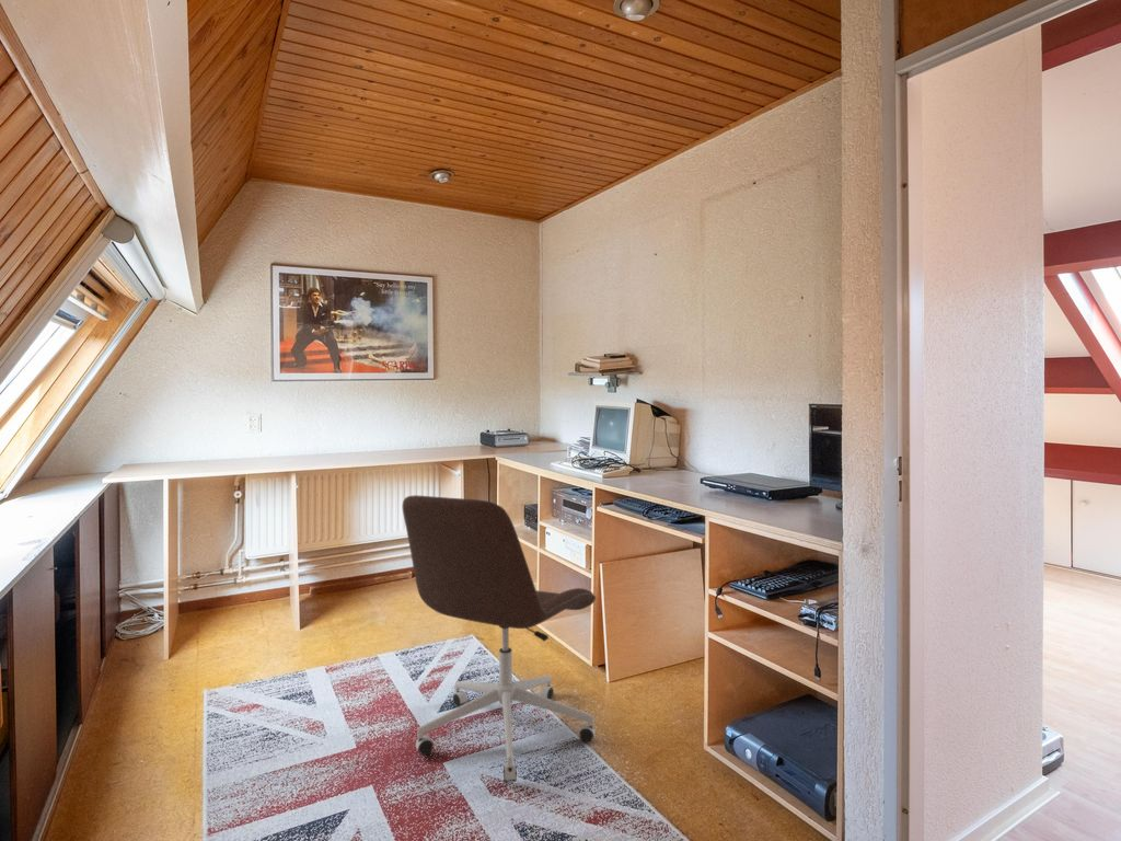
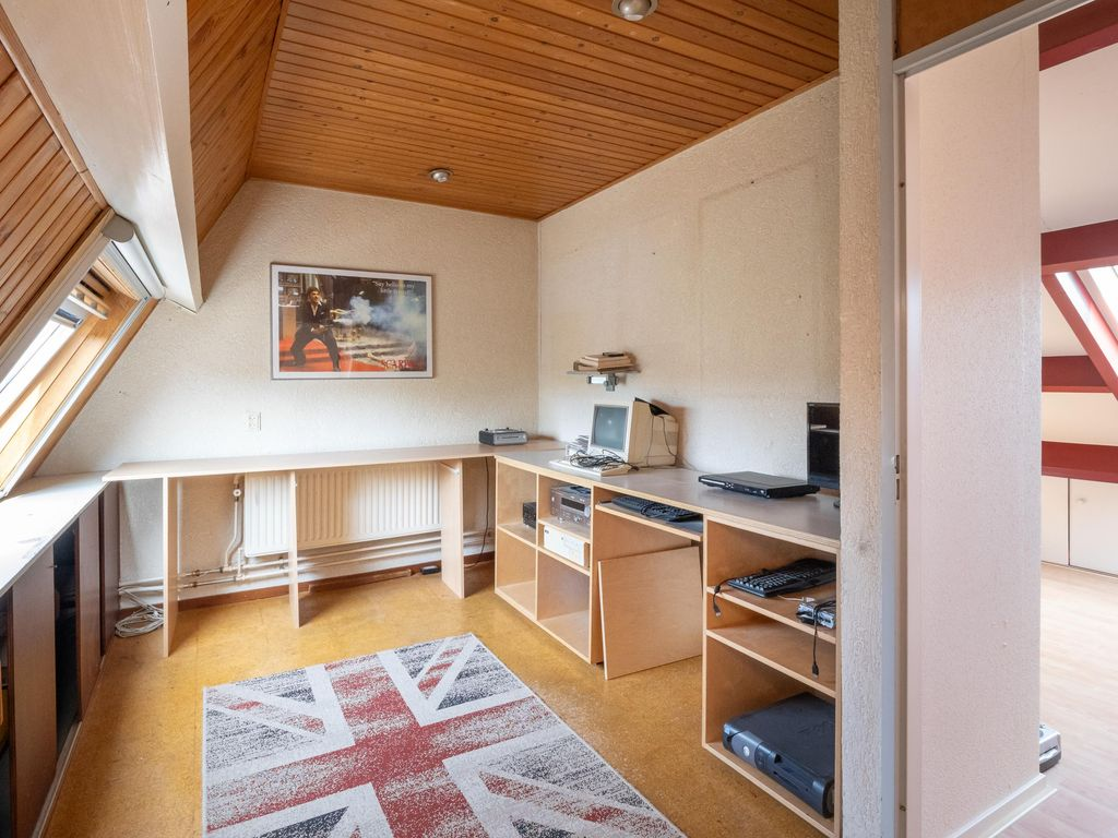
- office chair (504, 610)
